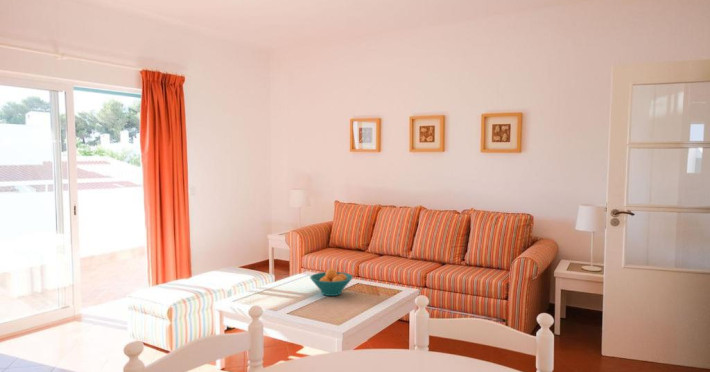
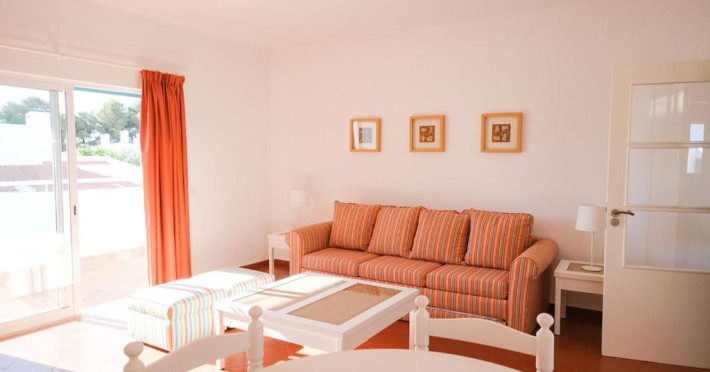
- fruit bowl (331, 281)
